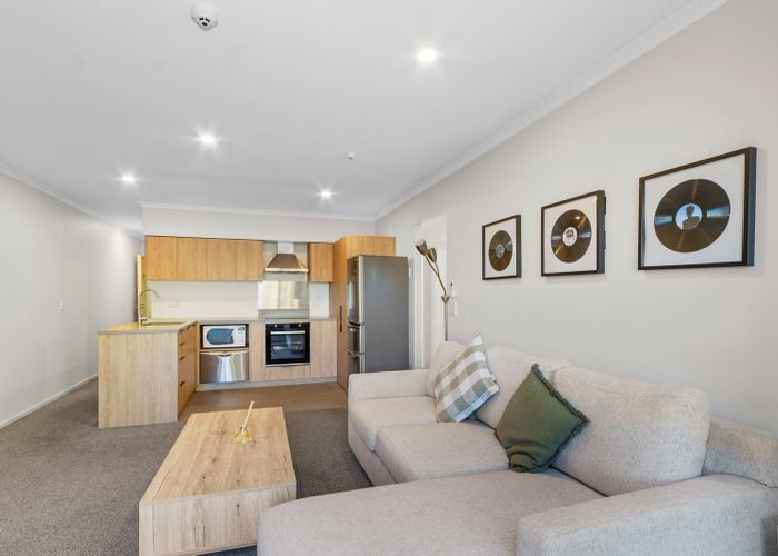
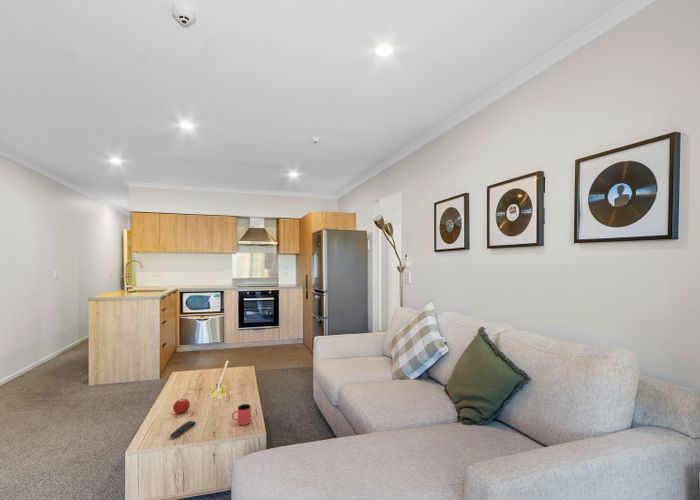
+ cup (241, 415)
+ remote control (182, 429)
+ fruit (181, 405)
